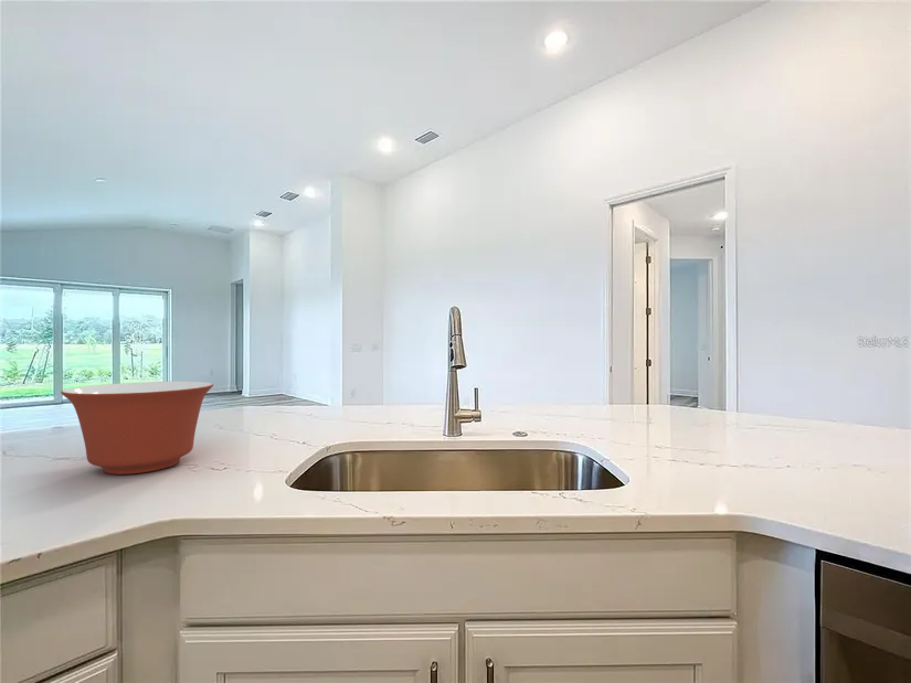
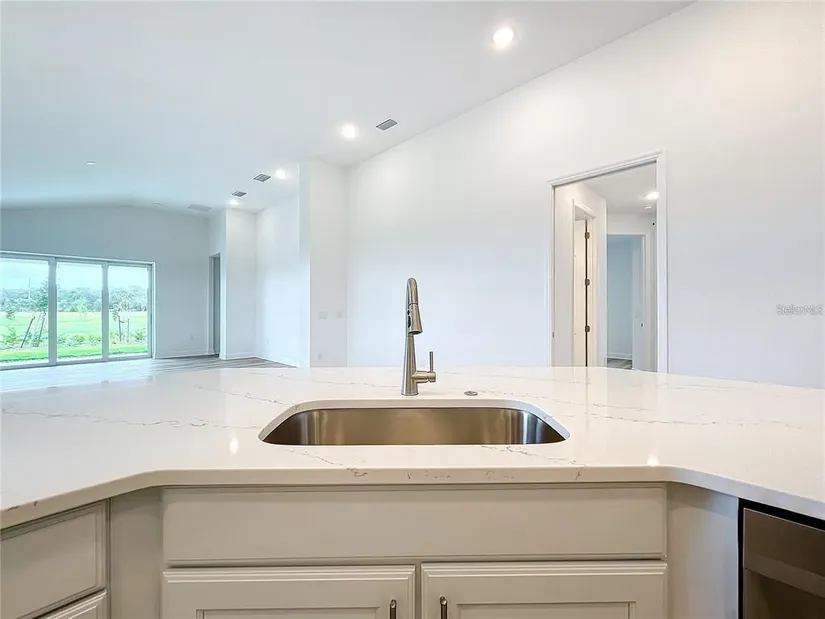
- mixing bowl (142, 426)
